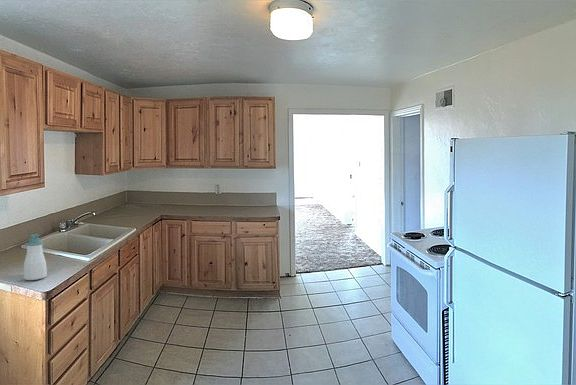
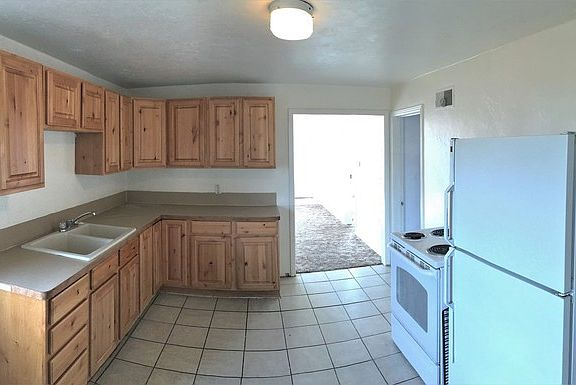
- soap bottle (34, 256)
